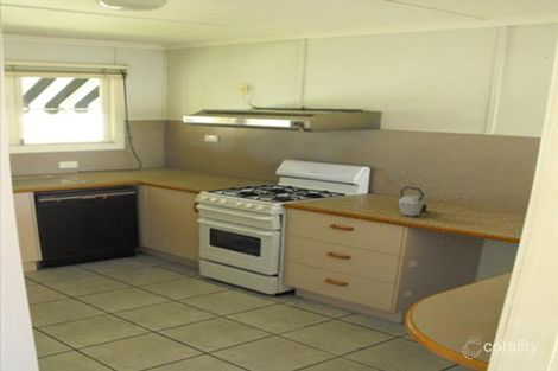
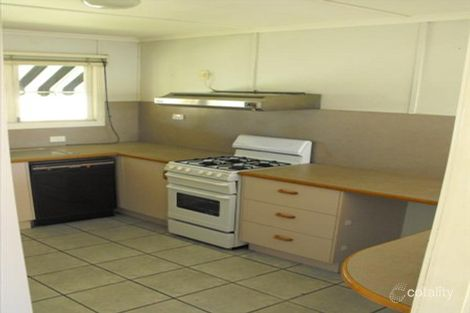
- kettle (416, 199)
